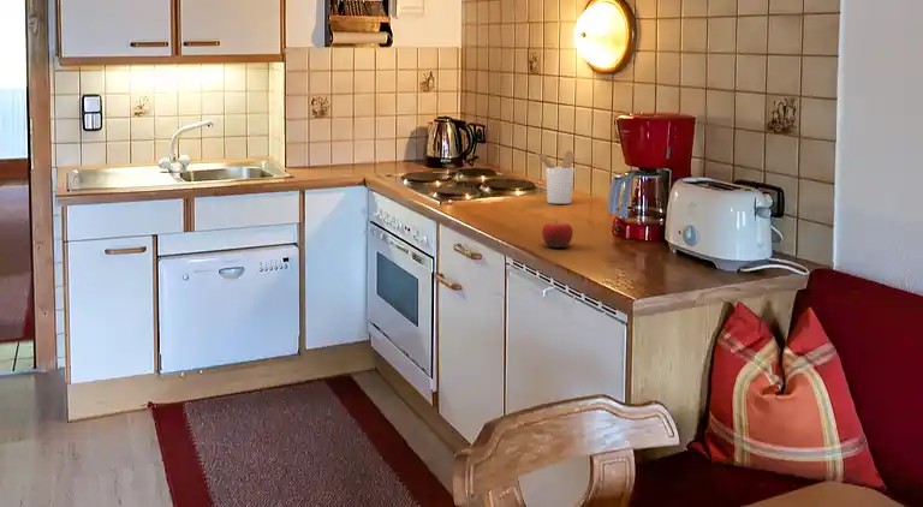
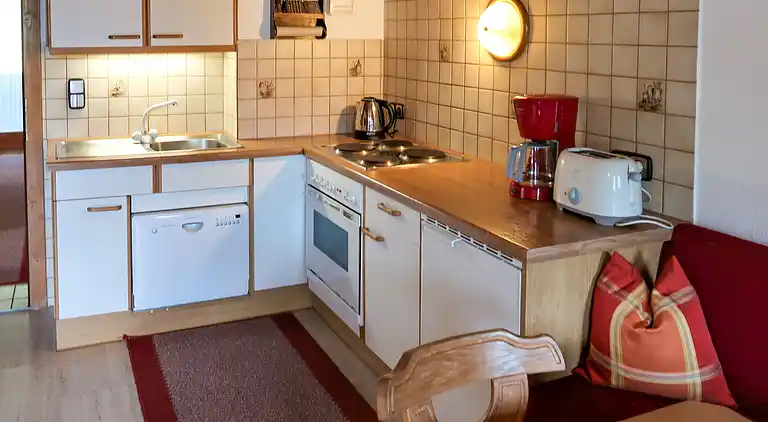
- fruit (556, 232)
- utensil holder (553, 177)
